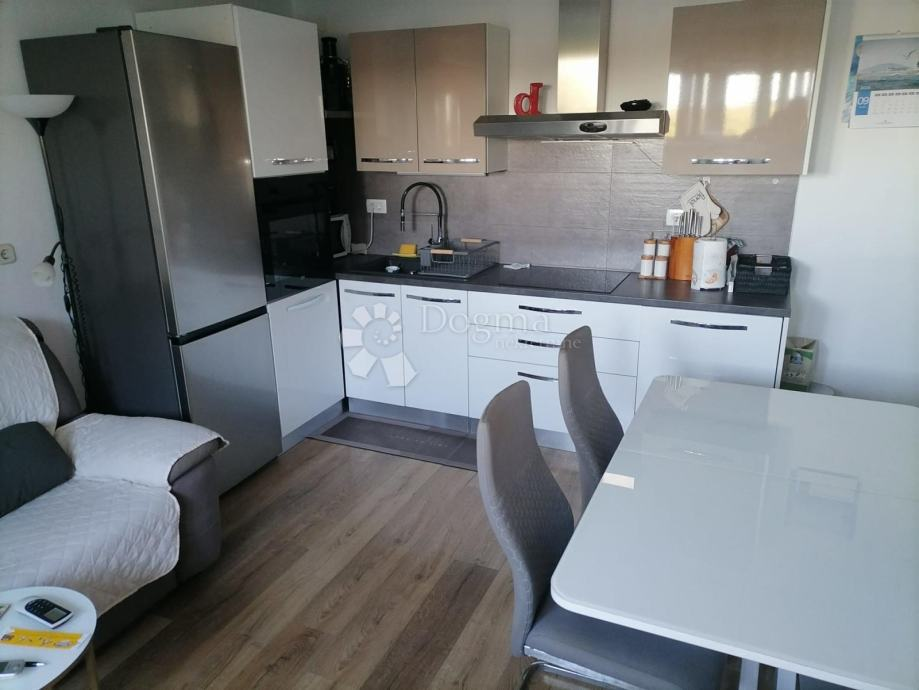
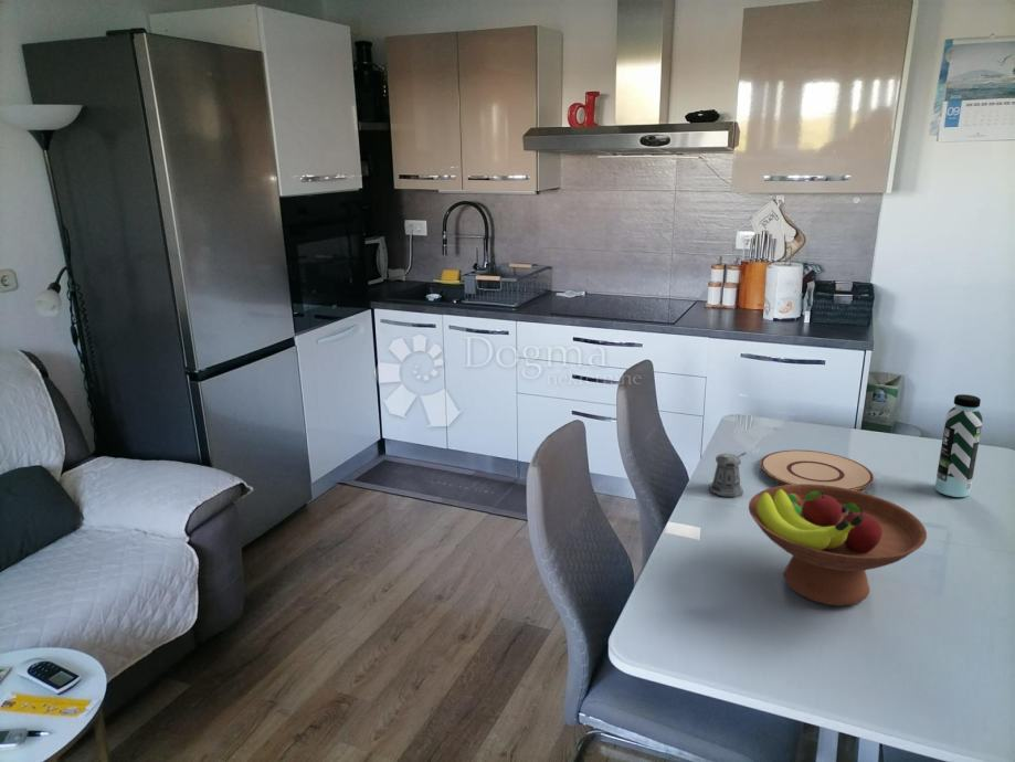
+ pepper shaker (729, 470)
+ fruit bowl (831, 538)
+ water bottle (959, 445)
+ plate (815, 470)
